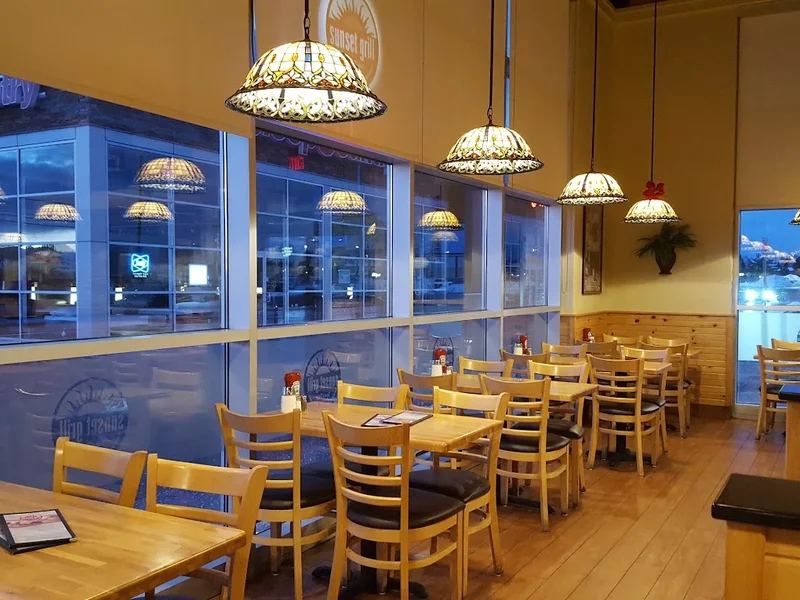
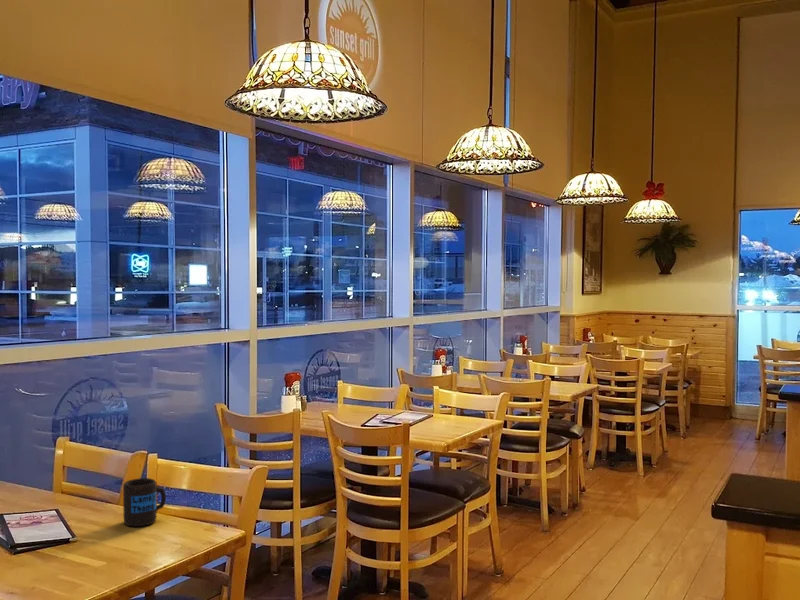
+ mug (145, 501)
